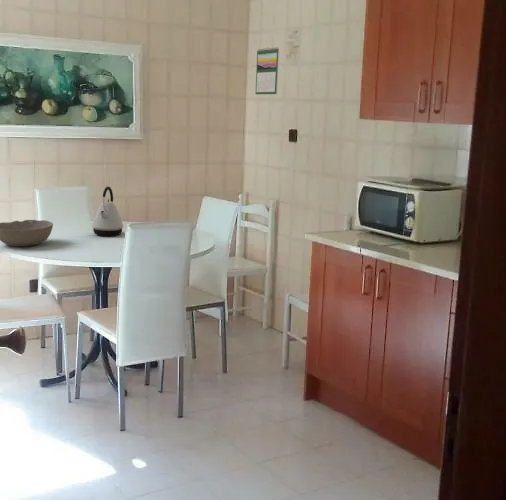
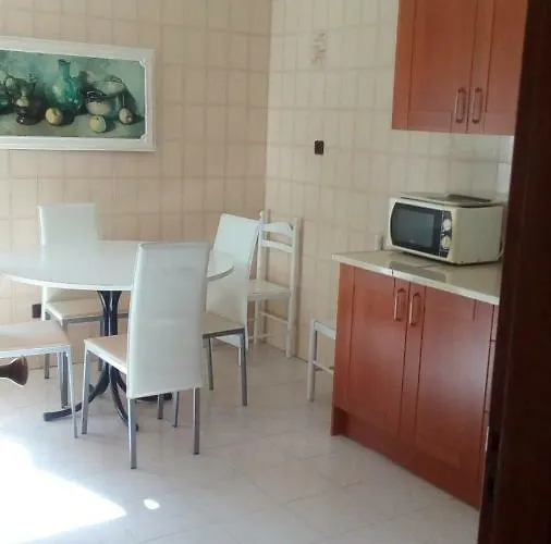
- kettle (107, 210)
- bowl (23, 233)
- calendar (266, 71)
